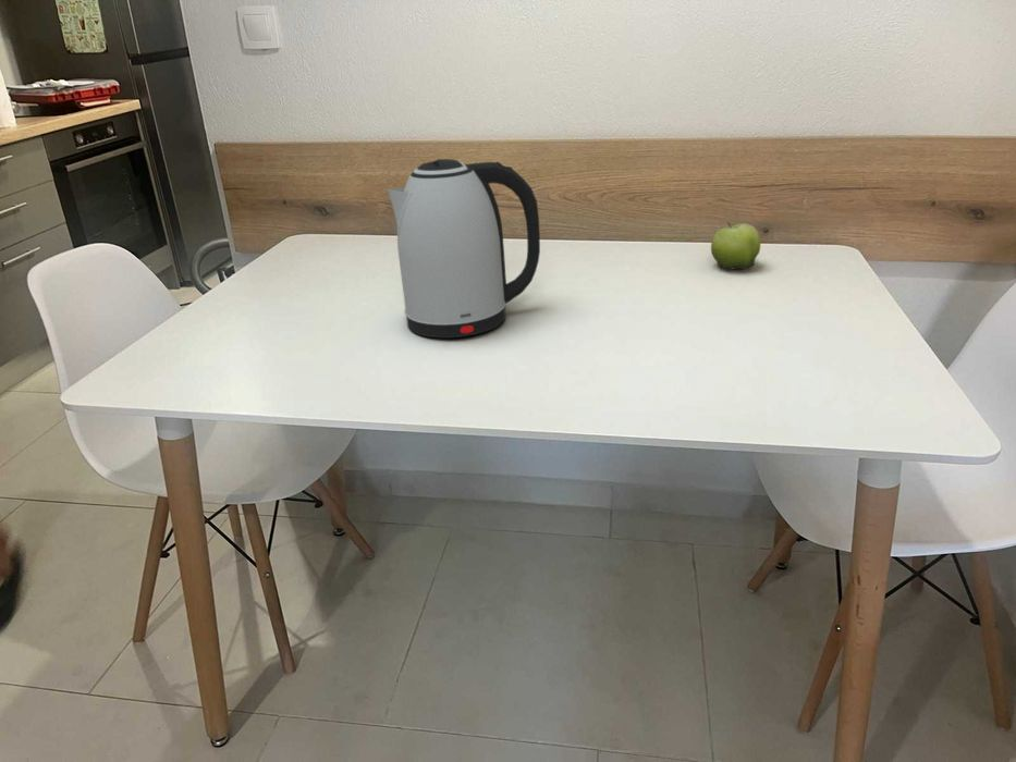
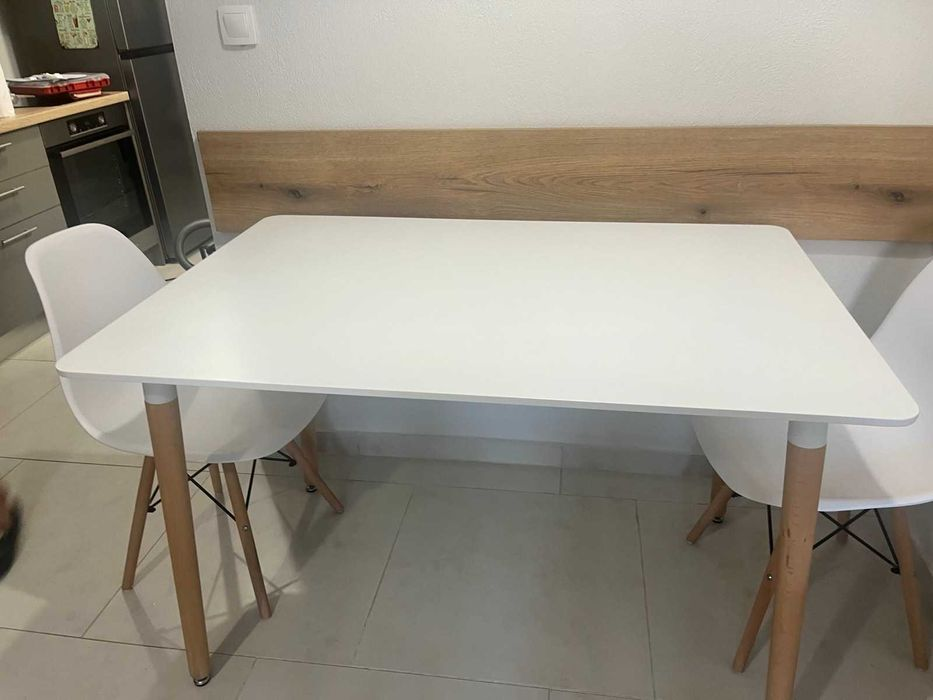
- kettle (468, 241)
- fruit (735, 245)
